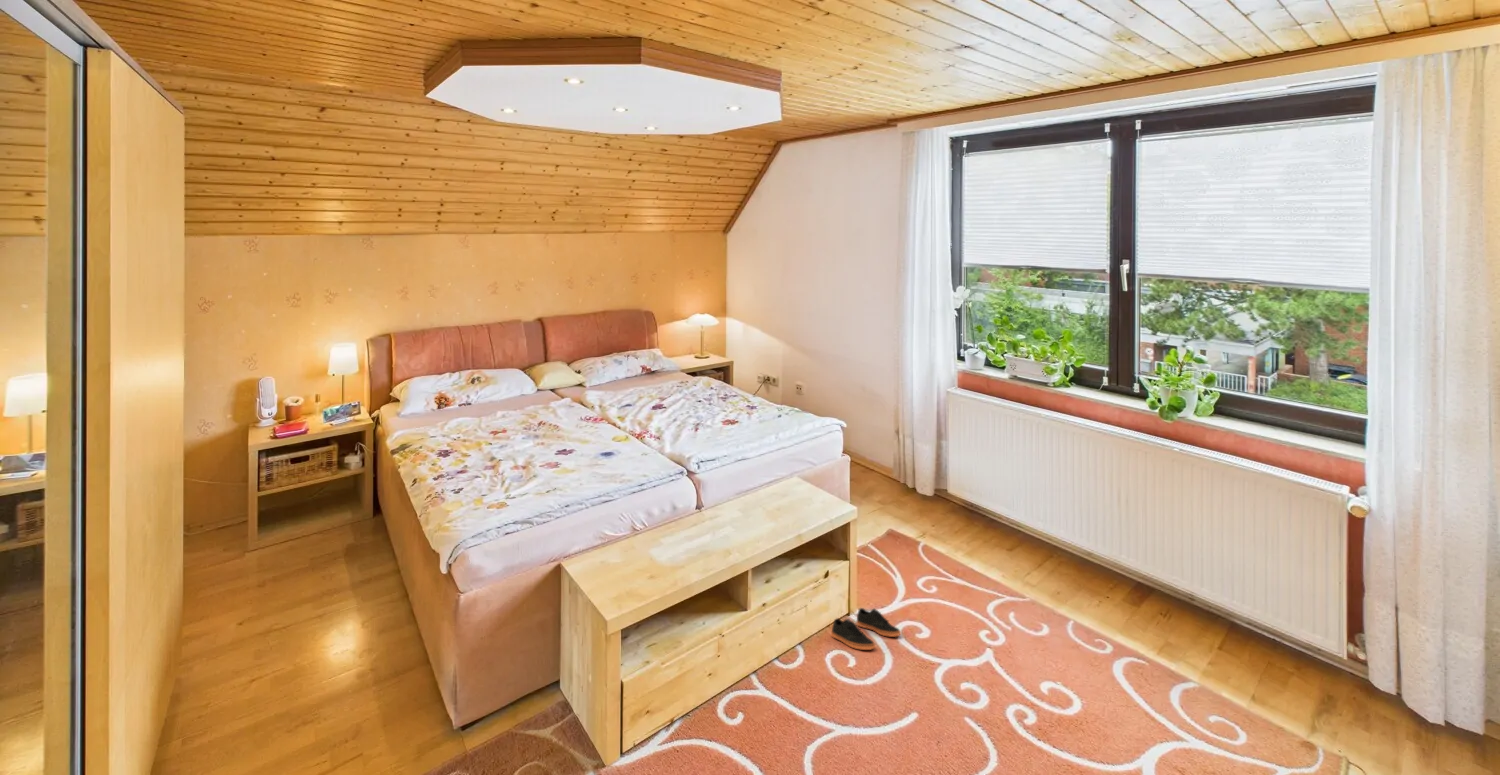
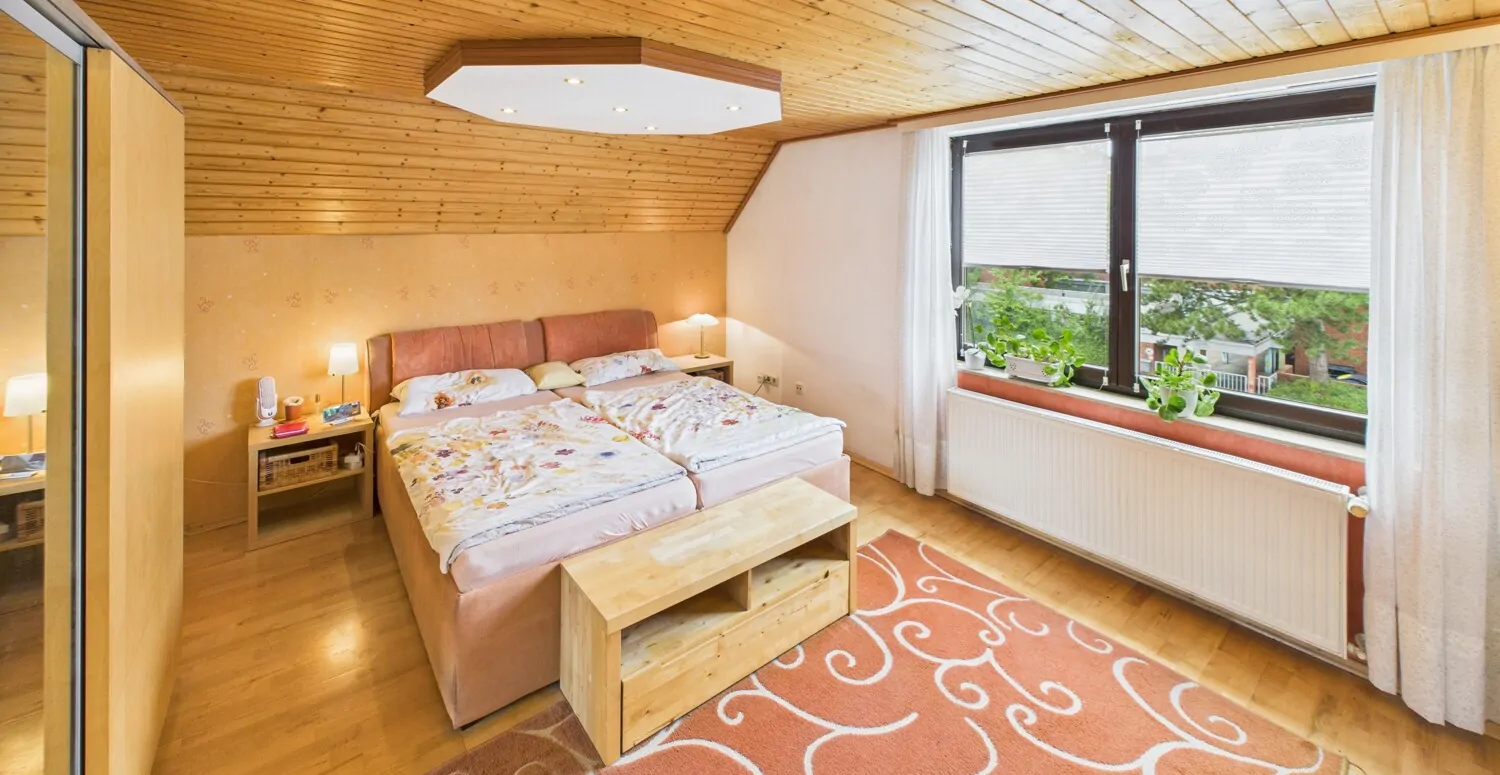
- shoes (865, 625)
